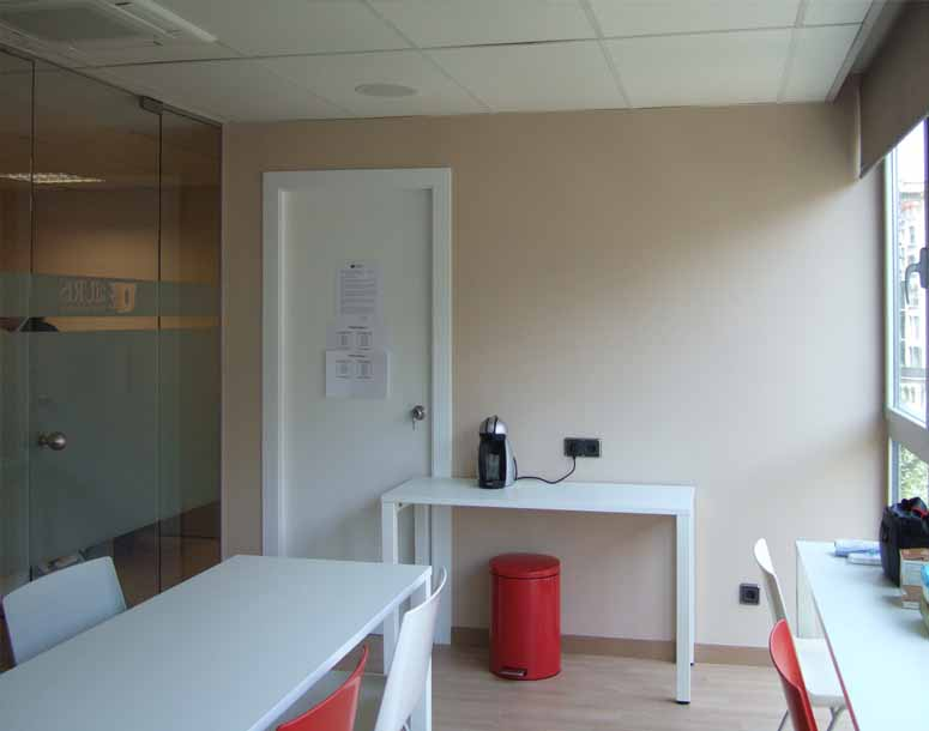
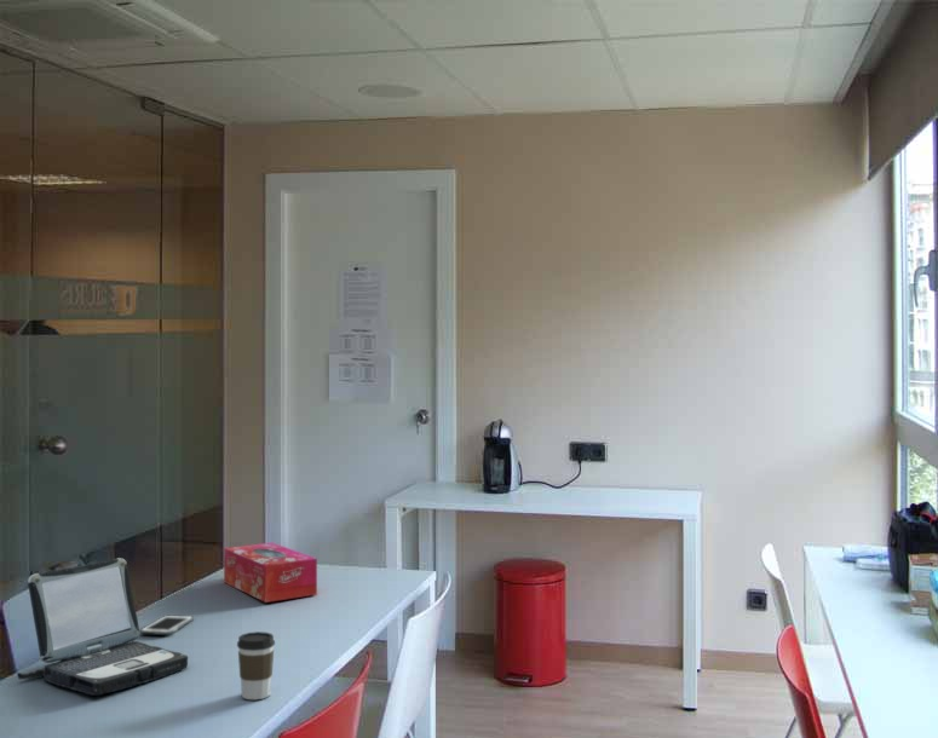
+ coffee cup (255, 665)
+ tissue box (269, 570)
+ cell phone (167, 624)
+ laptop (105, 622)
